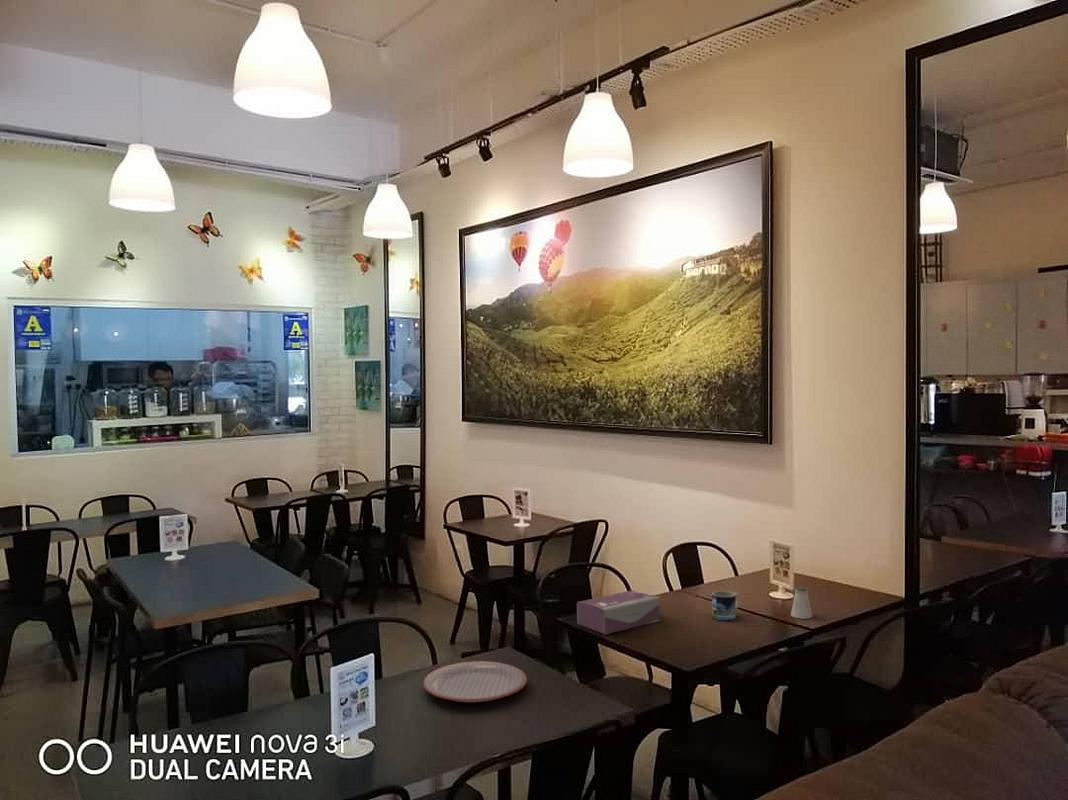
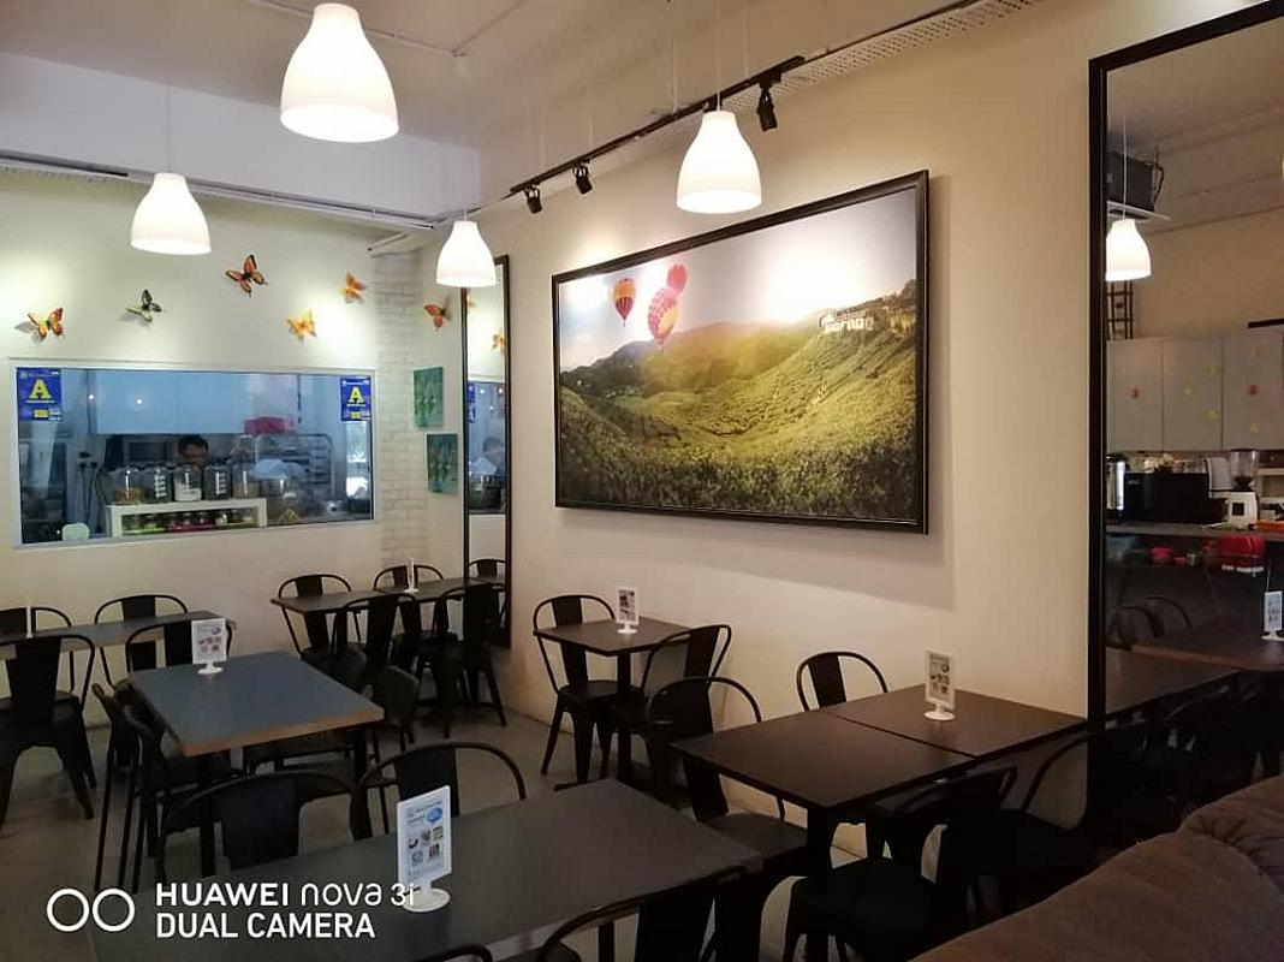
- plate (475, 683)
- mug (727, 604)
- tissue box (618, 610)
- saltshaker (801, 602)
